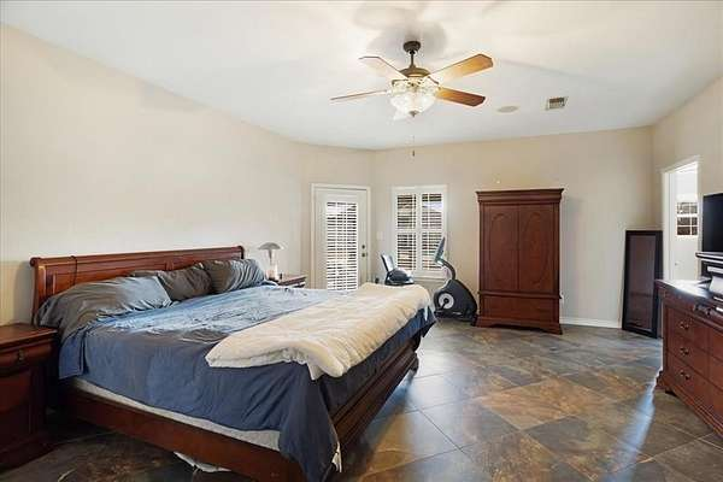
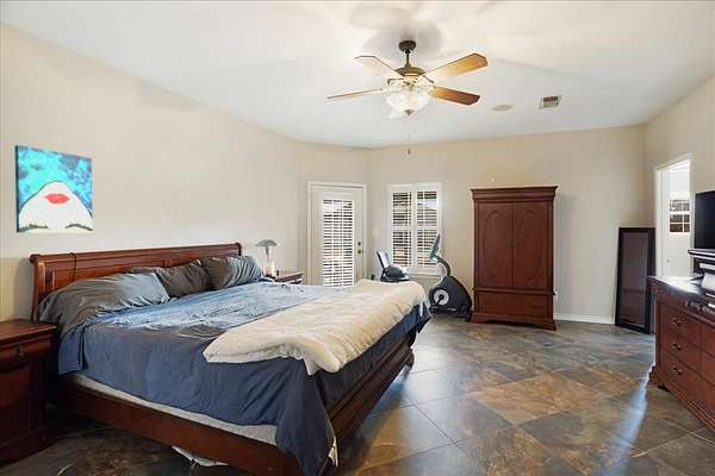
+ wall art (56, 192)
